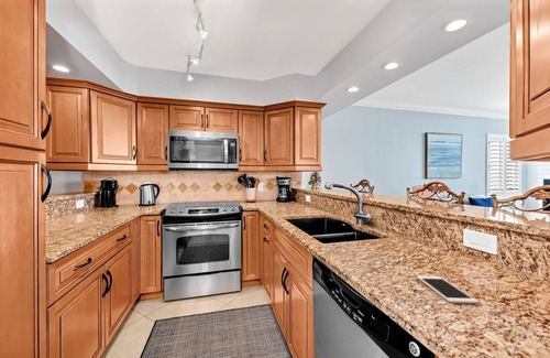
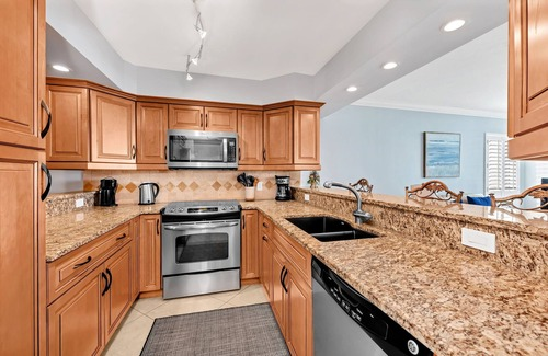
- cell phone (443, 288)
